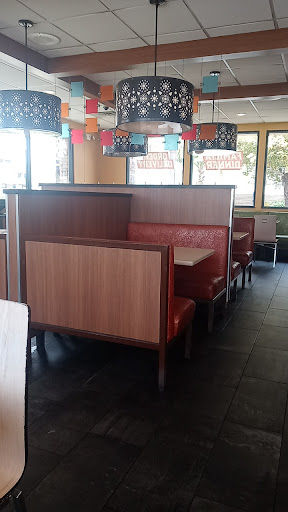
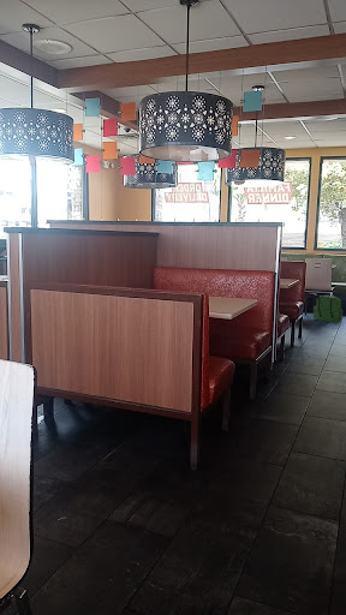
+ backpack (327, 308)
